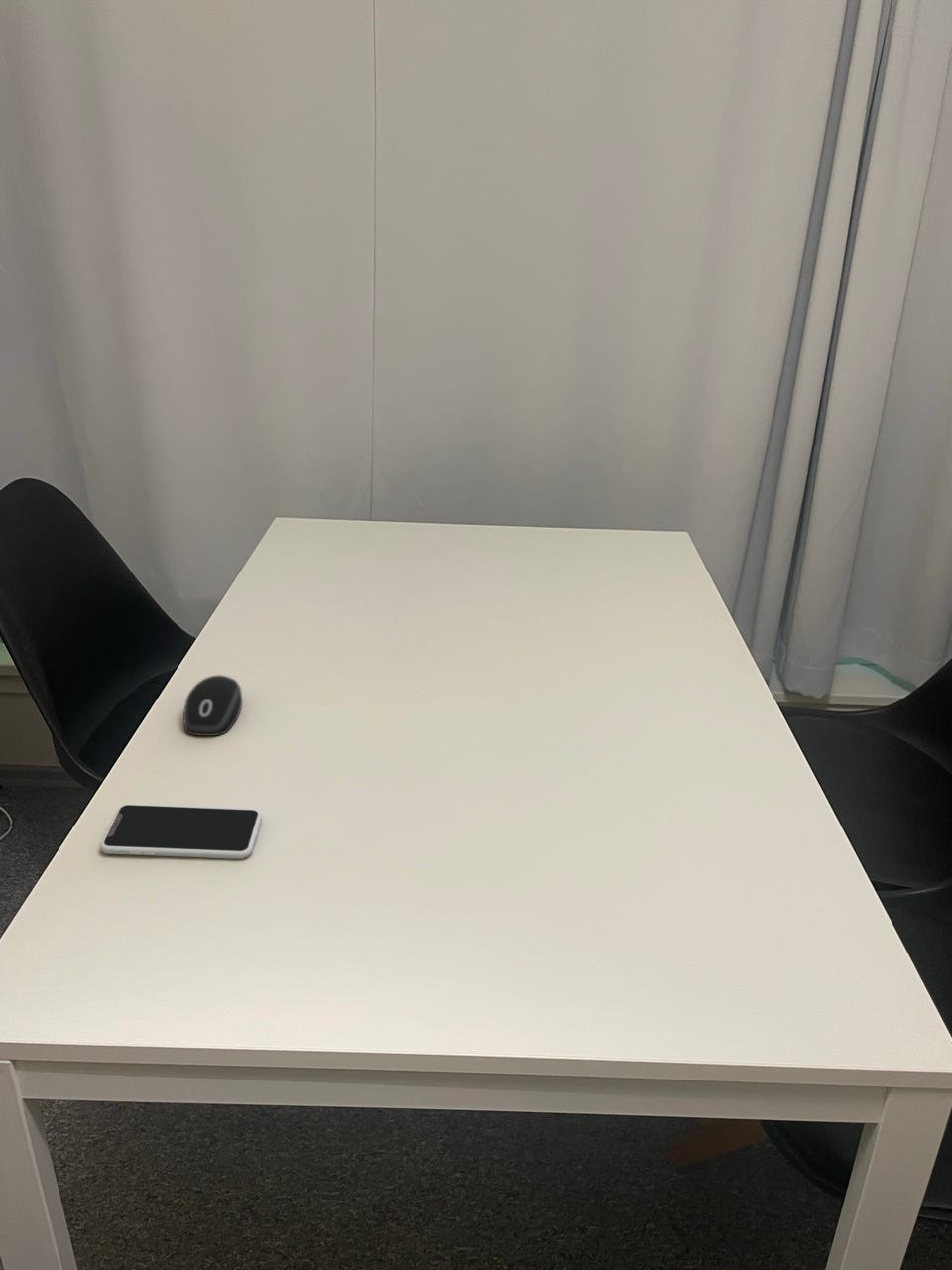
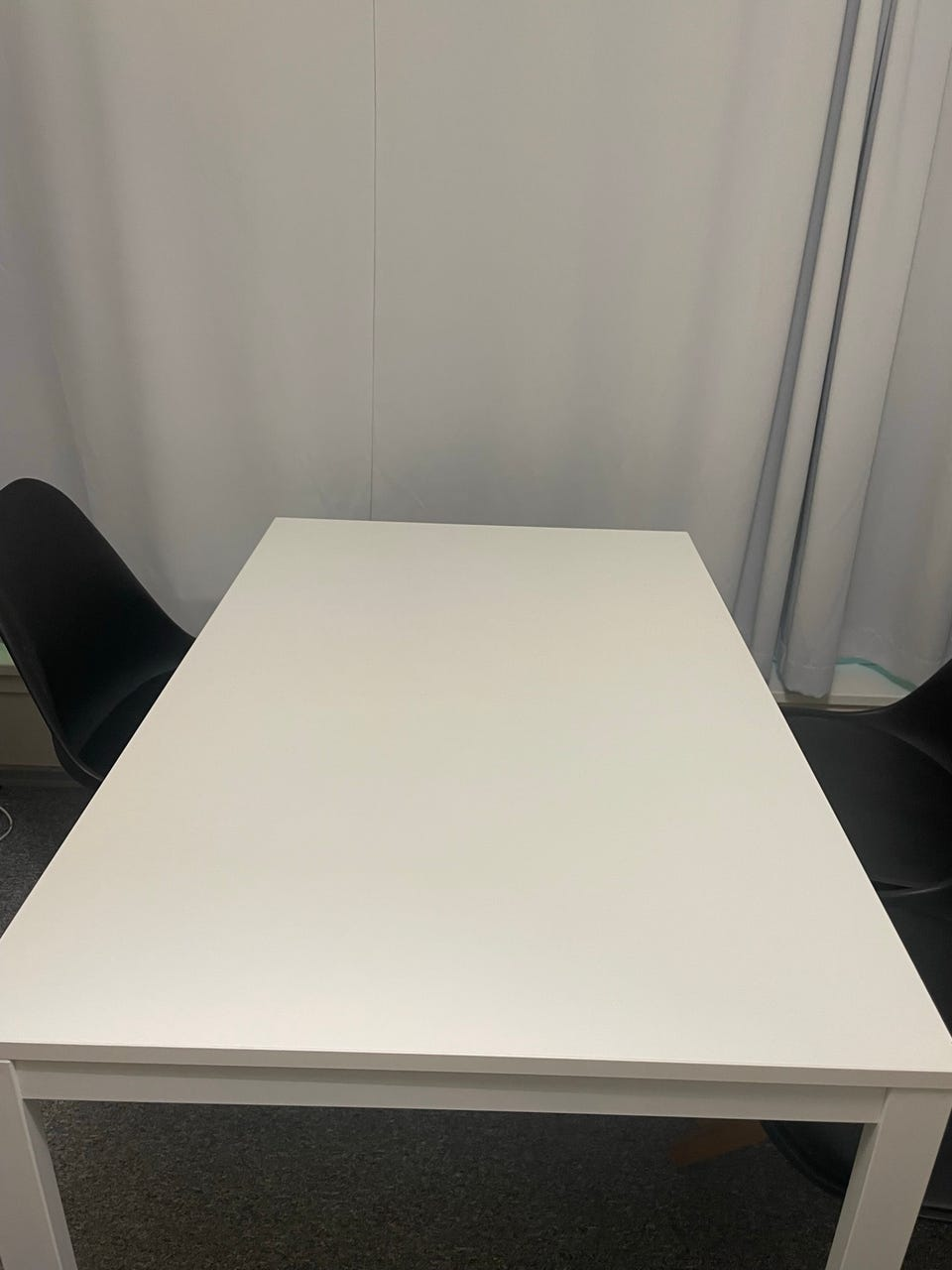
- smartphone (182, 830)
- computer mouse (213, 698)
